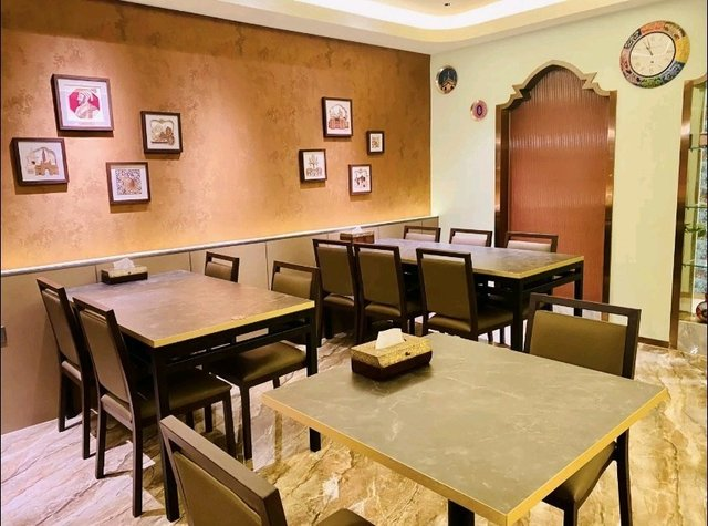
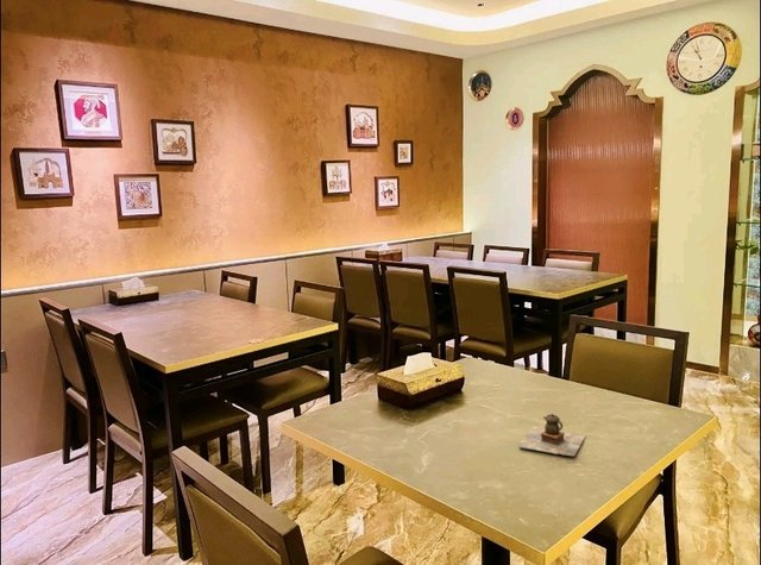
+ teapot (552, 427)
